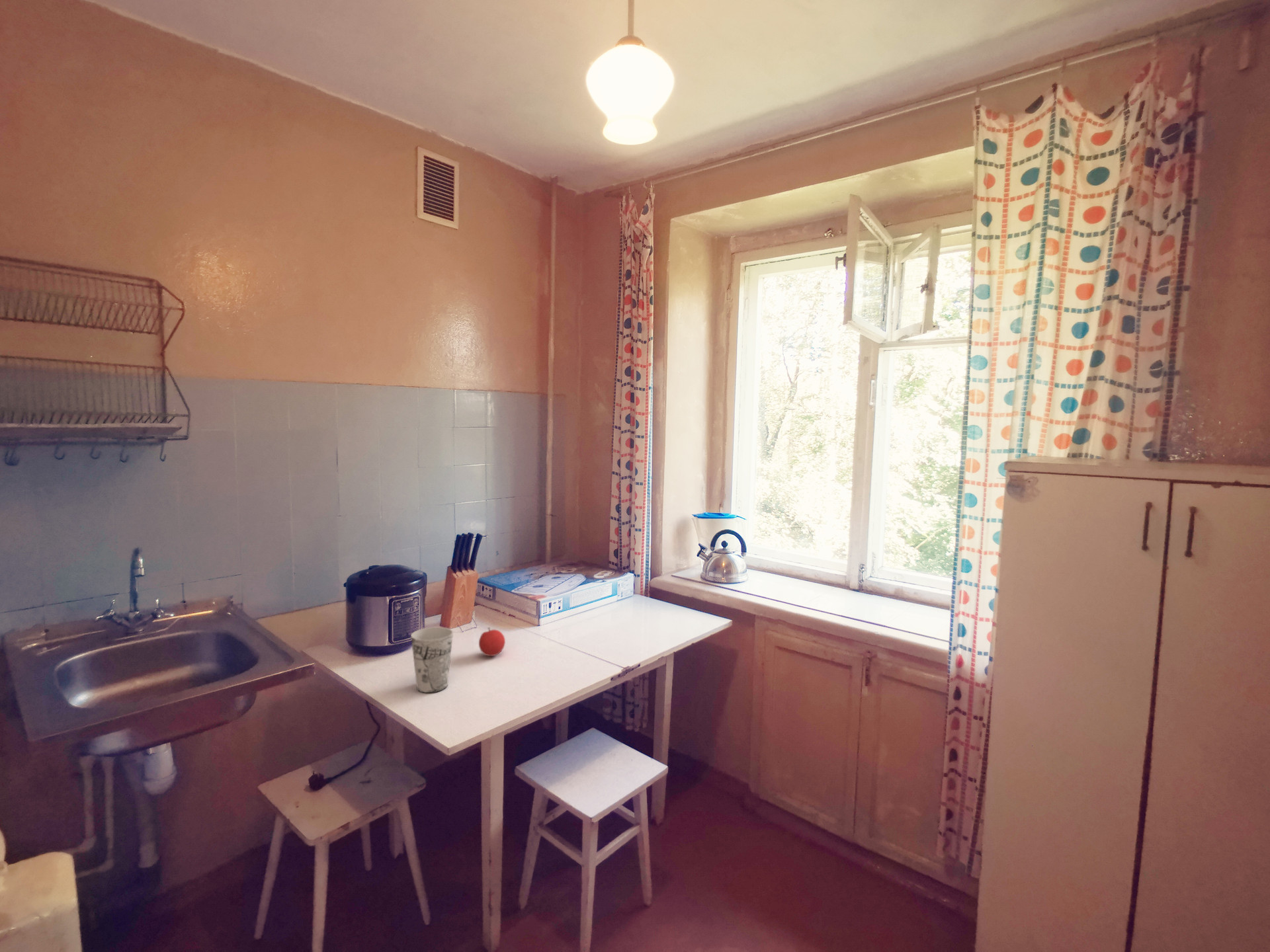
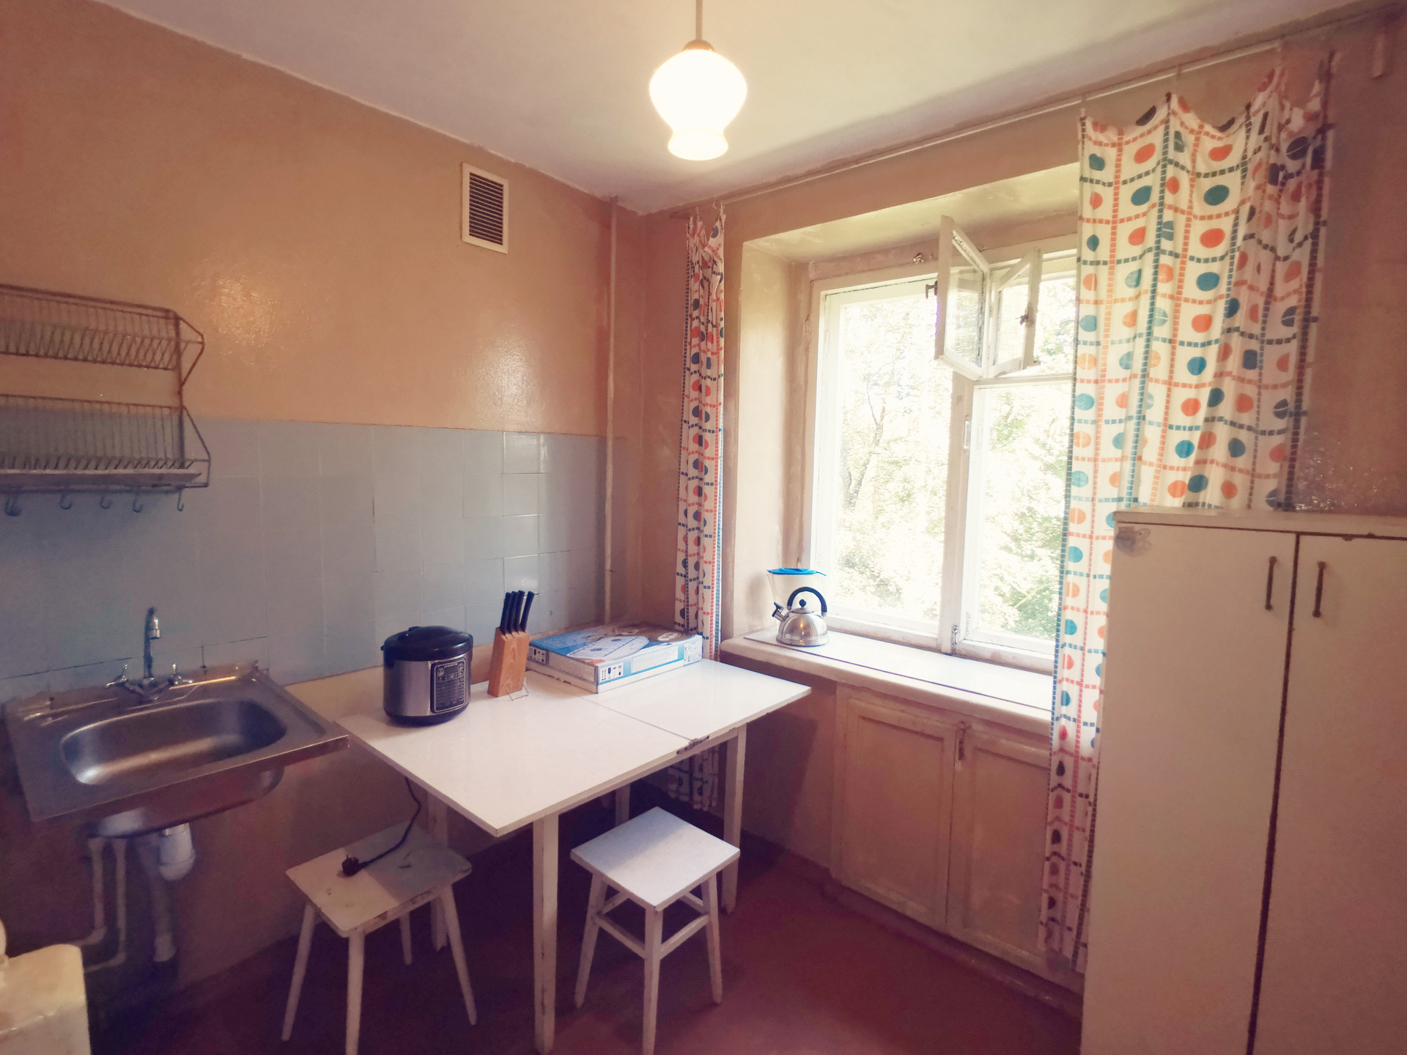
- cup (432, 660)
- fruit (491, 643)
